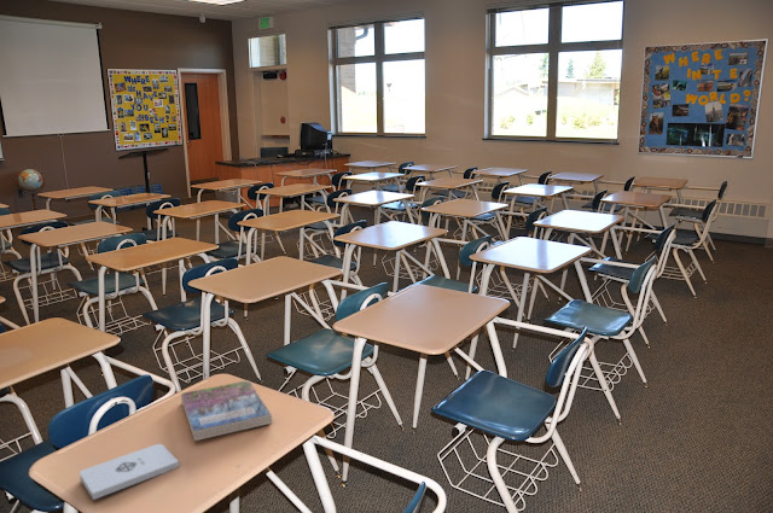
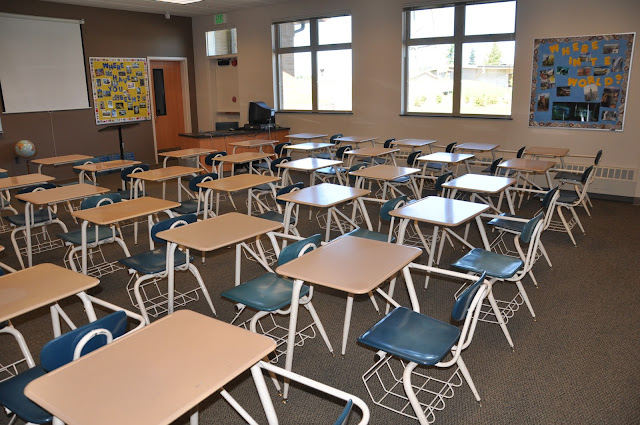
- book (225, 407)
- notepad (129, 468)
